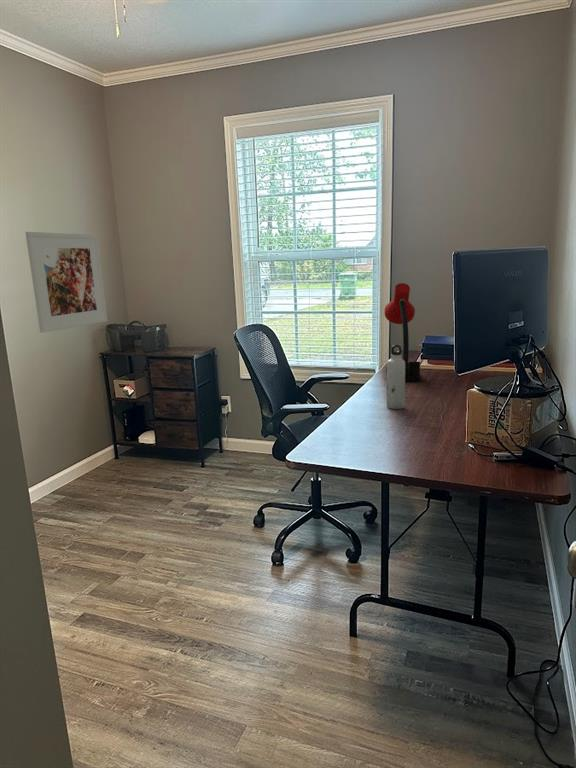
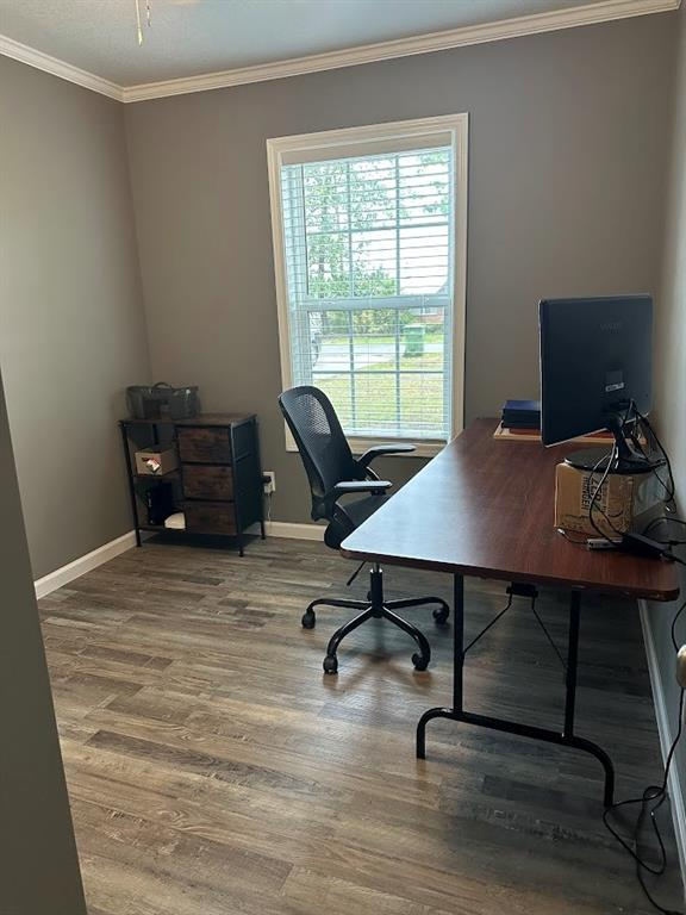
- water bottle (395, 376)
- desk lamp (403, 329)
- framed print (70, 281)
